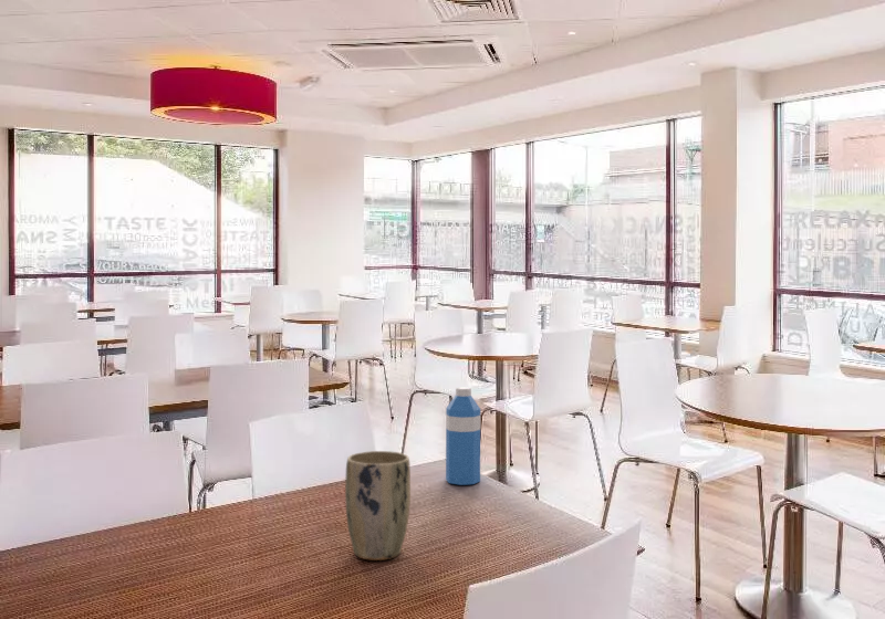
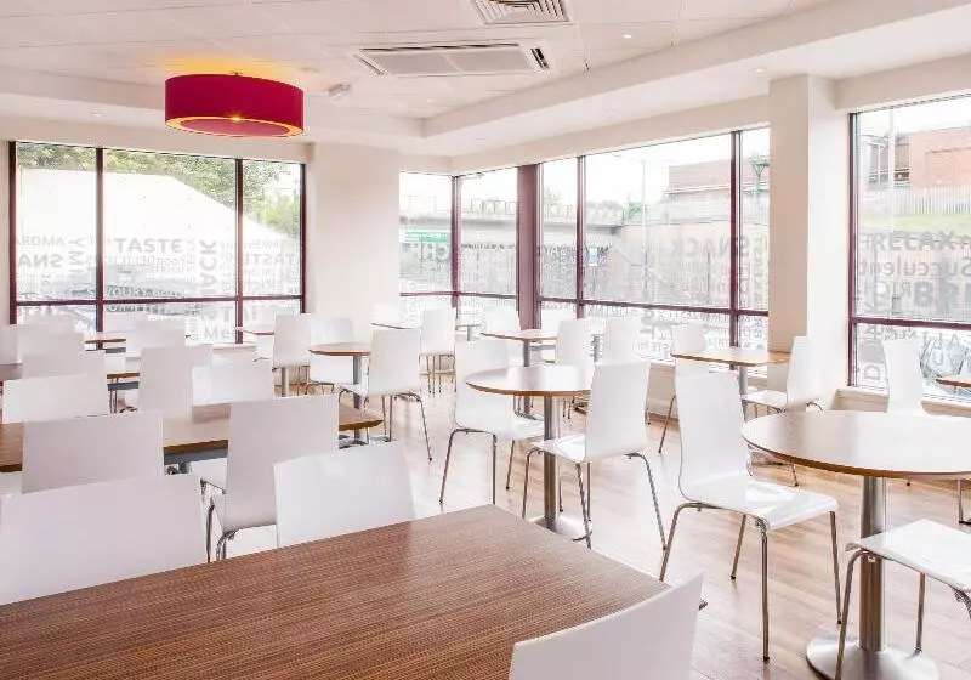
- water bottle (462, 433)
- plant pot (377, 504)
